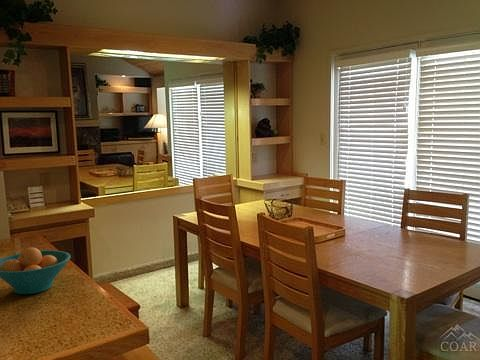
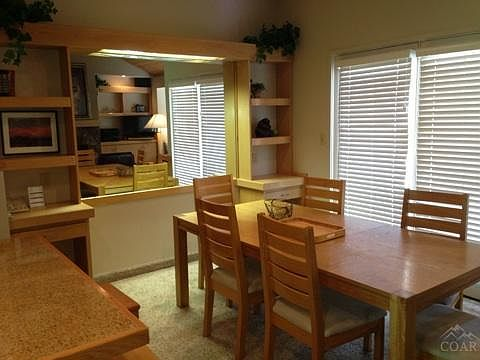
- fruit bowl (31, 268)
